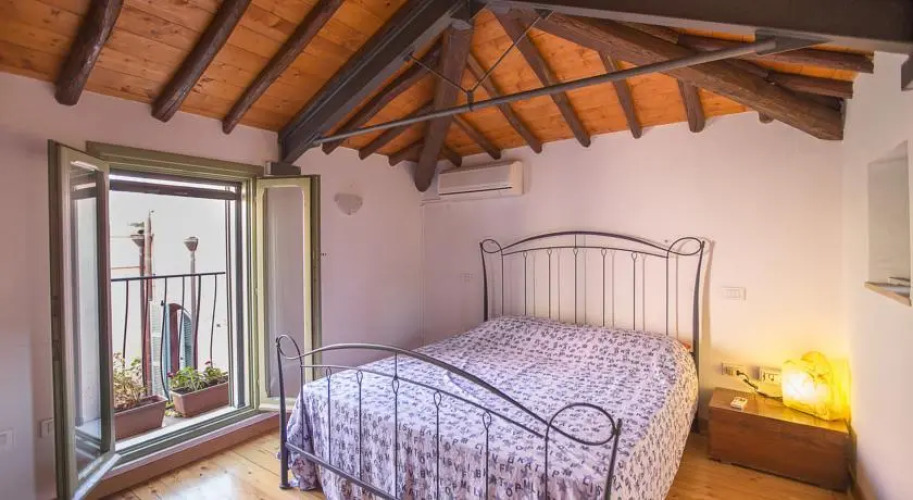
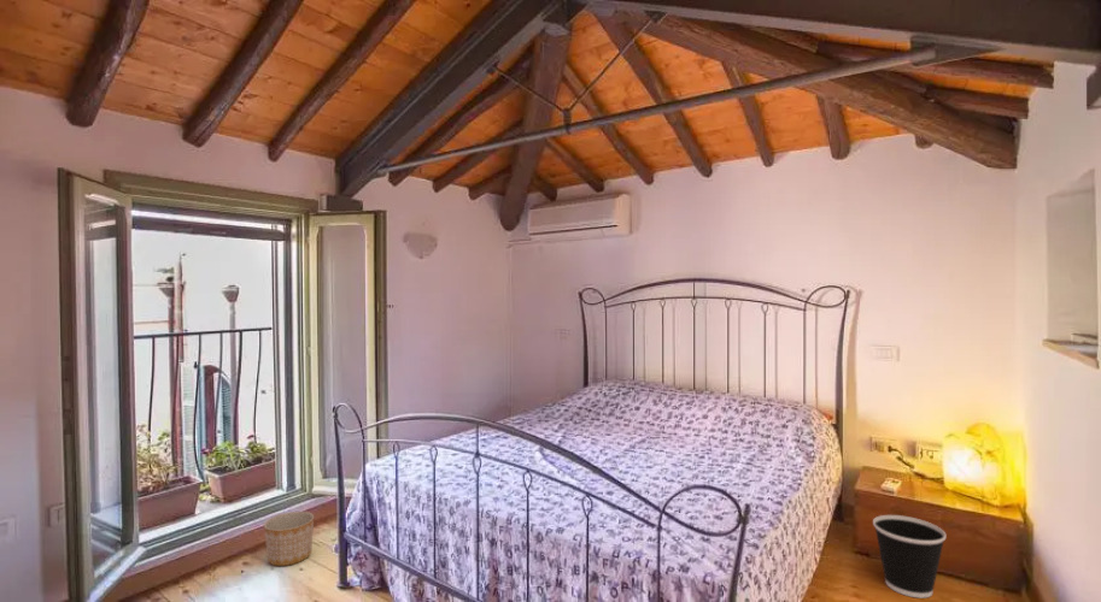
+ planter (289, 538)
+ wastebasket (908, 556)
